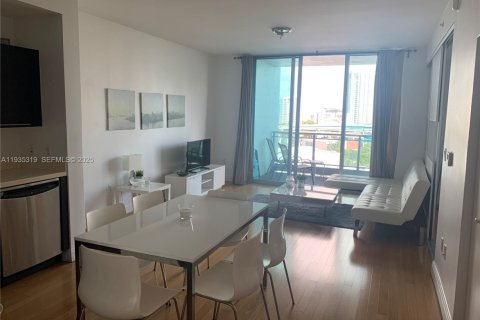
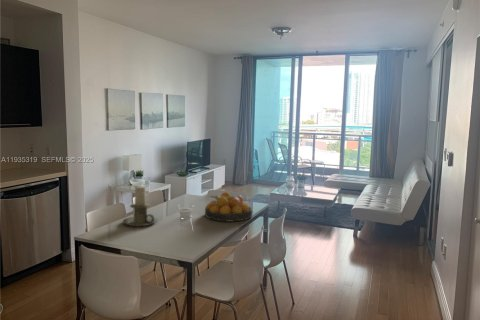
+ candle holder (140, 204)
+ fruit bowl (228, 204)
